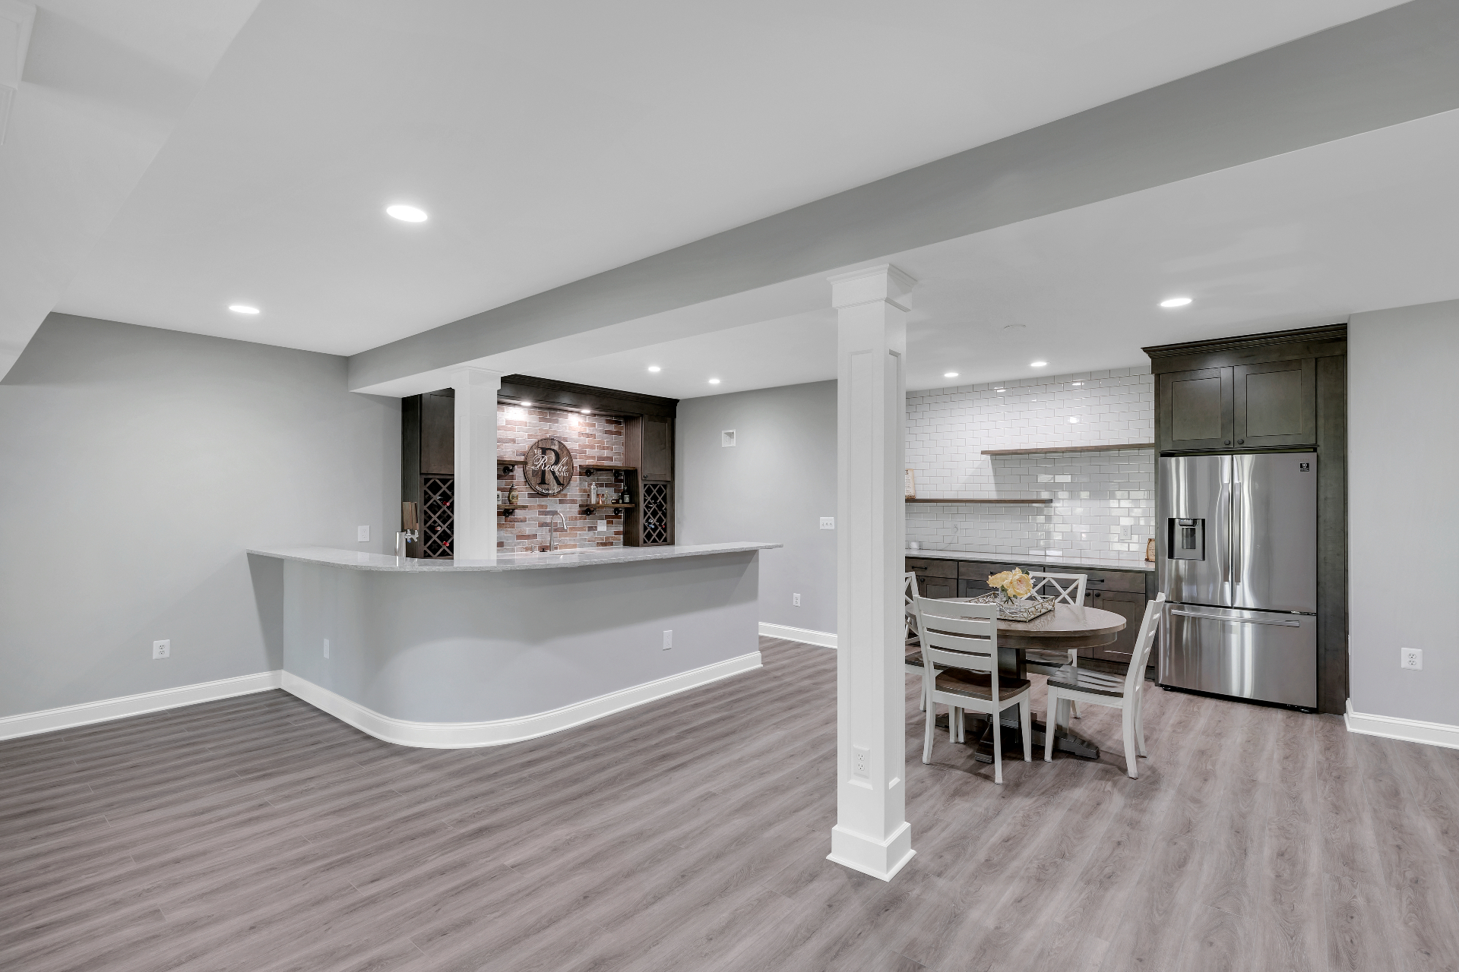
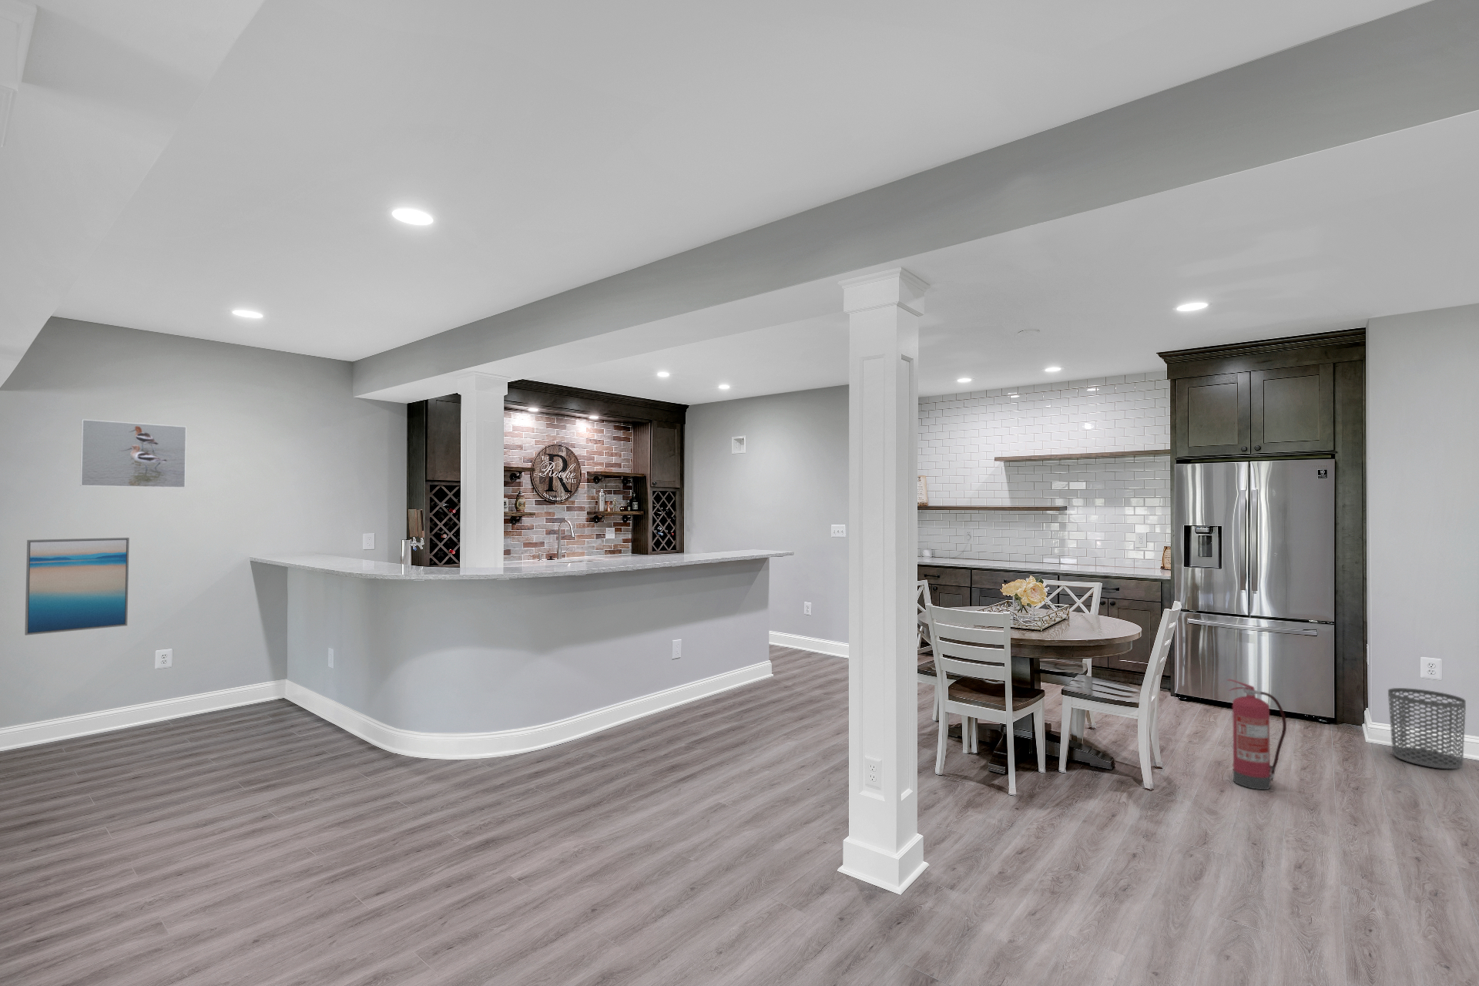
+ wall art (78, 584)
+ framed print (134, 454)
+ fire extinguisher (1256, 733)
+ waste bin (1426, 727)
